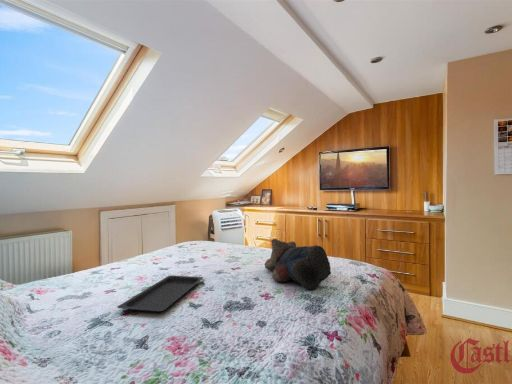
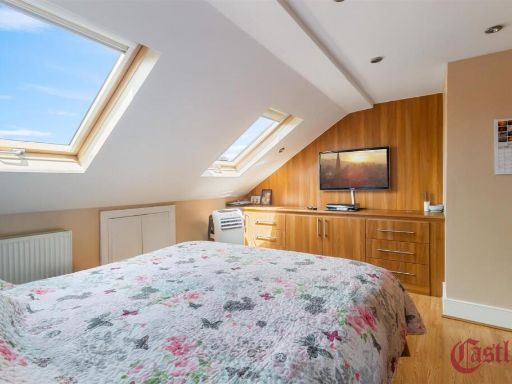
- serving tray (166, 292)
- teddy bear (291, 258)
